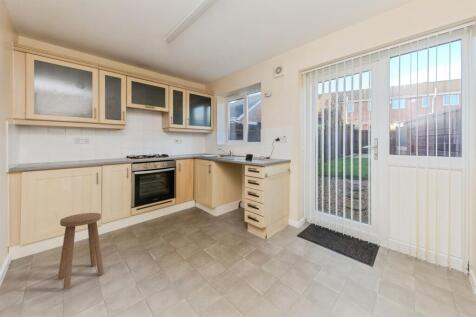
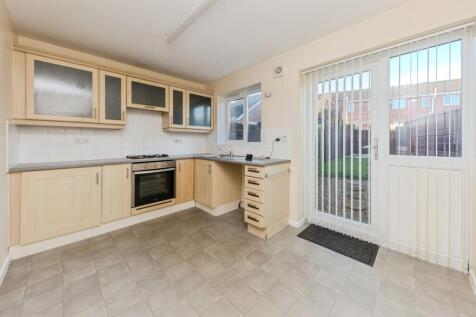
- stool (89, 246)
